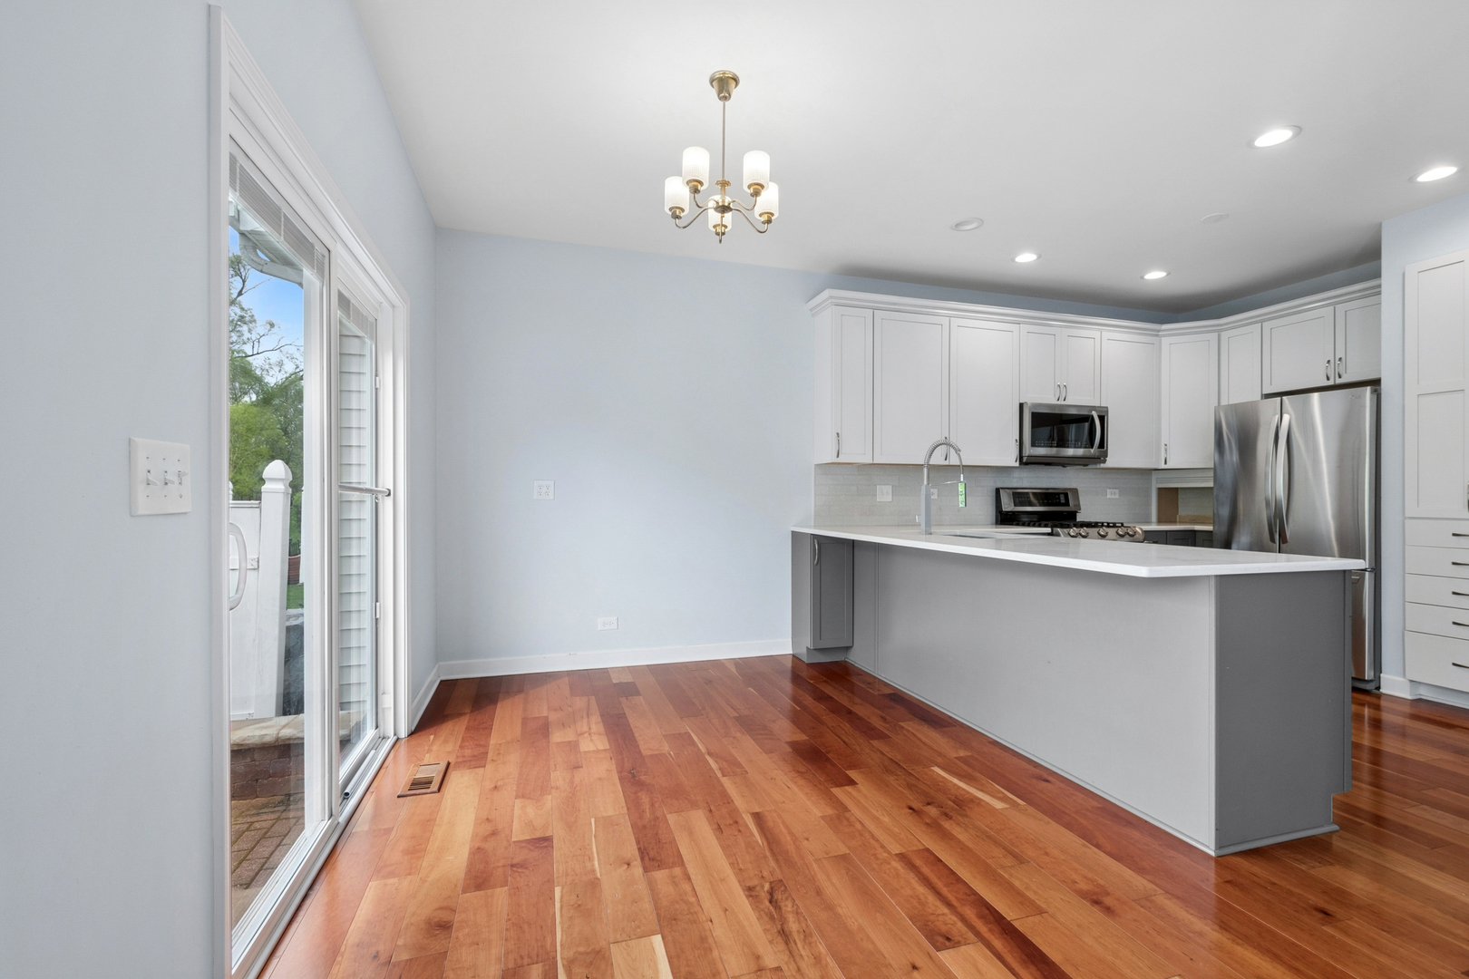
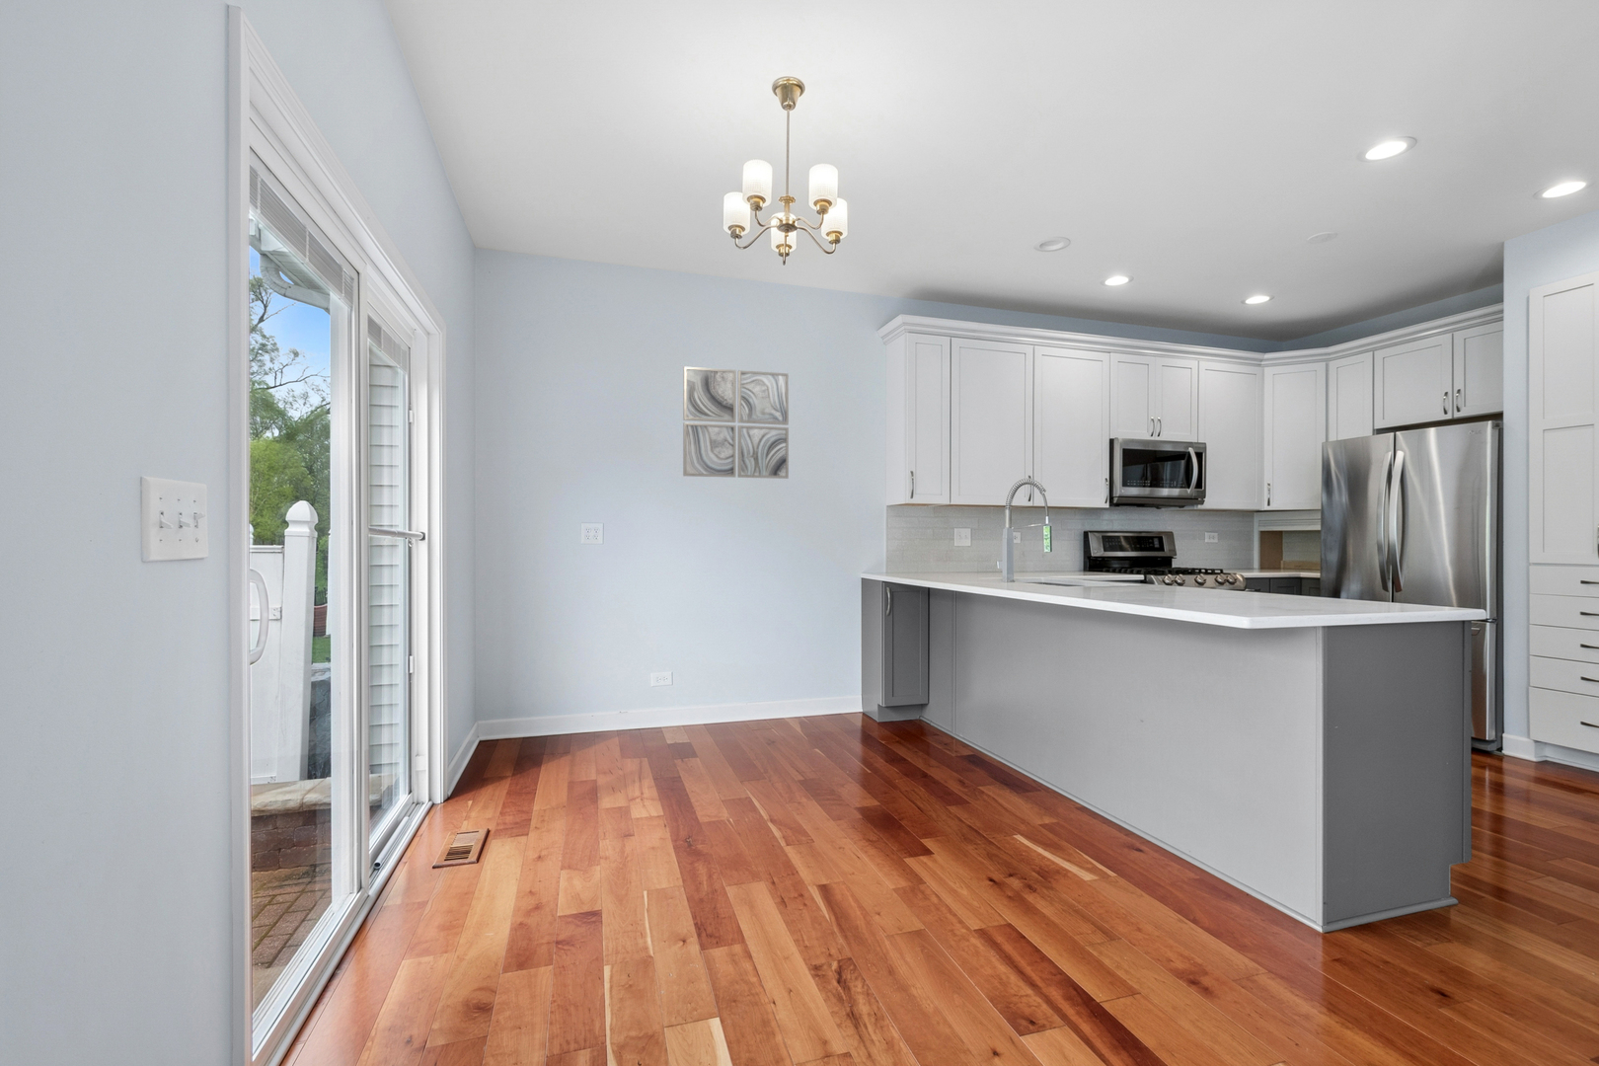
+ wall art (735, 421)
